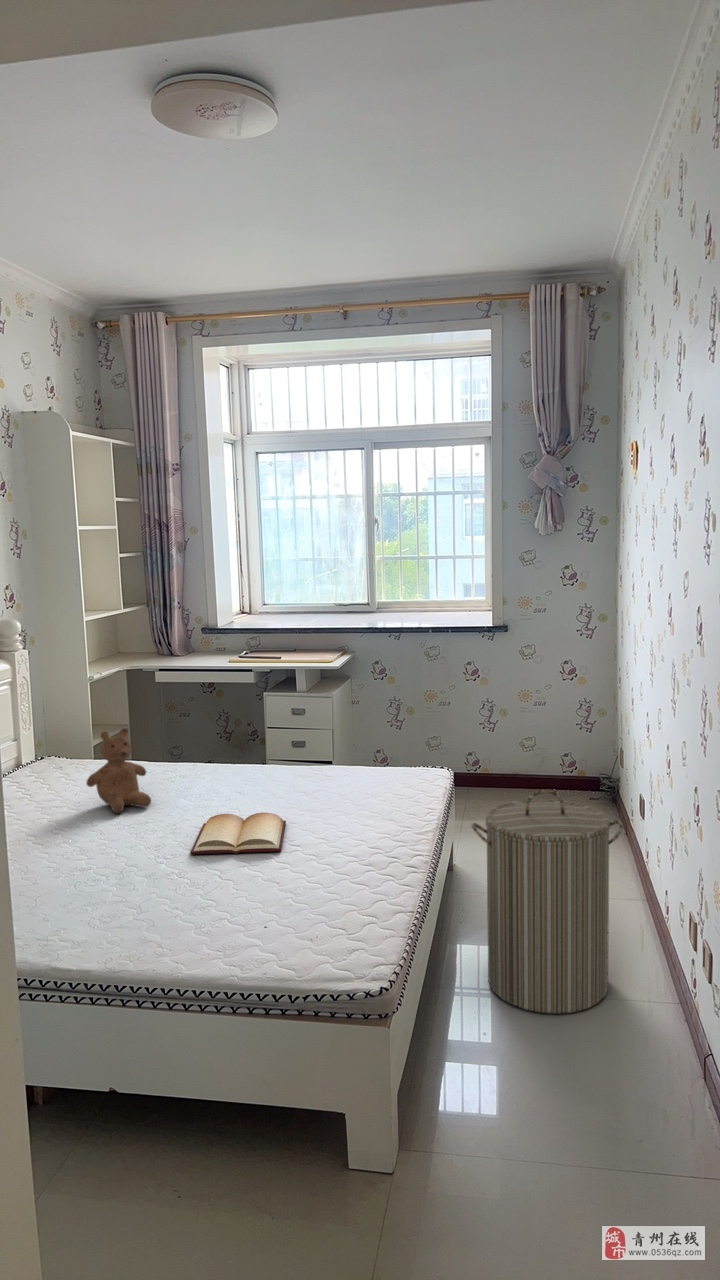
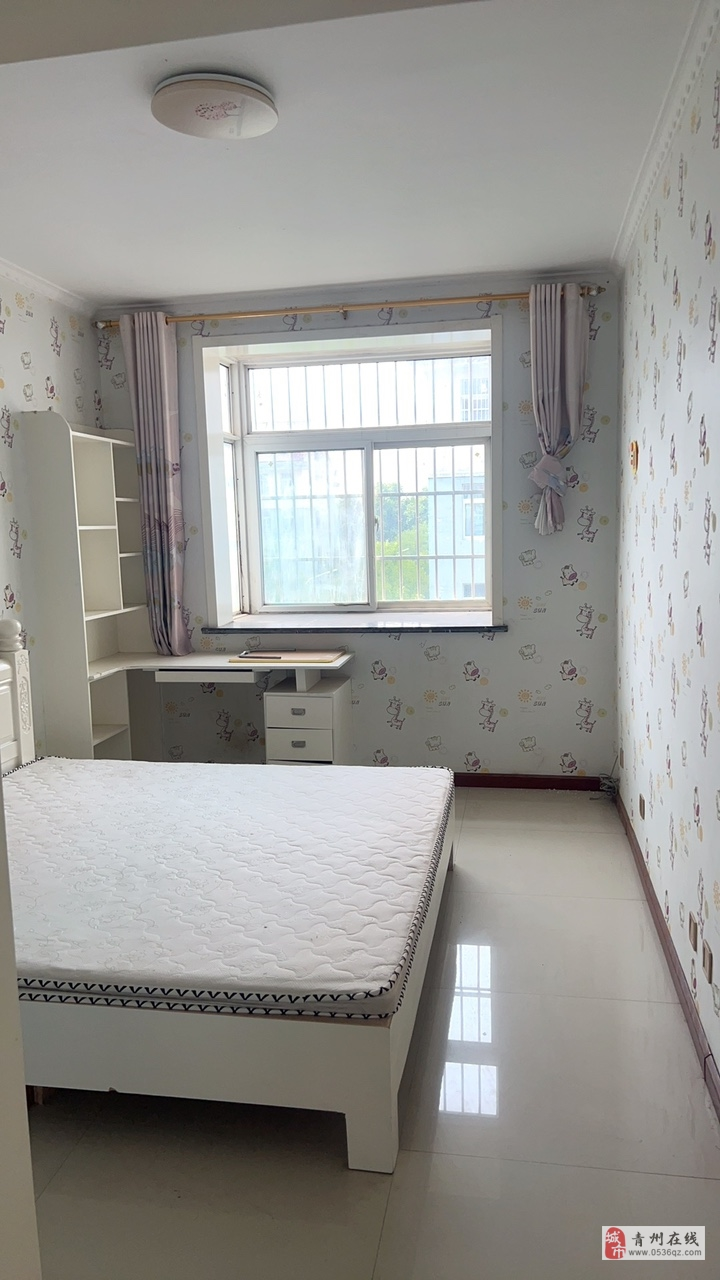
- teddy bear (121, 769)
- bible (240, 832)
- laundry hamper (547, 887)
